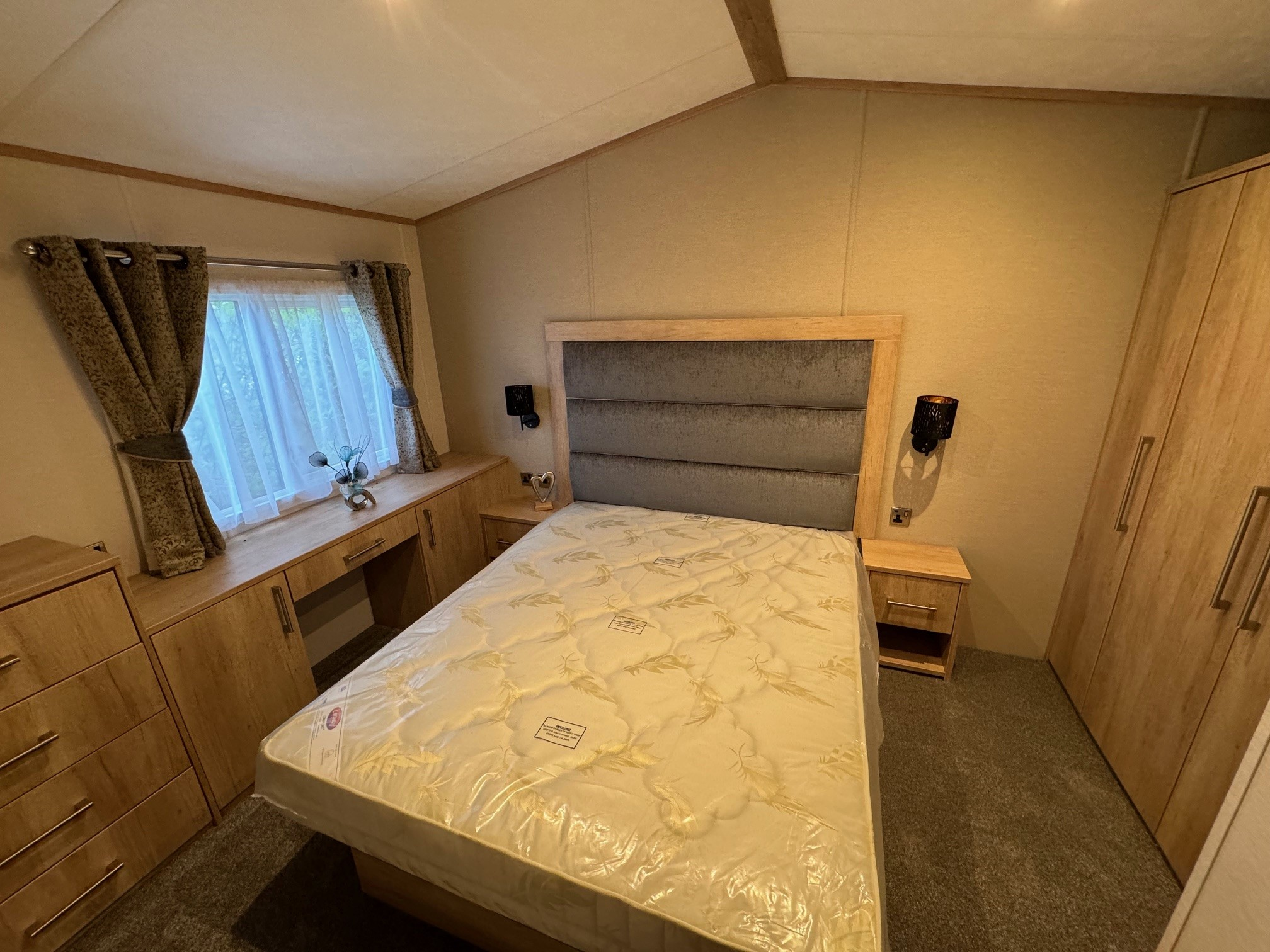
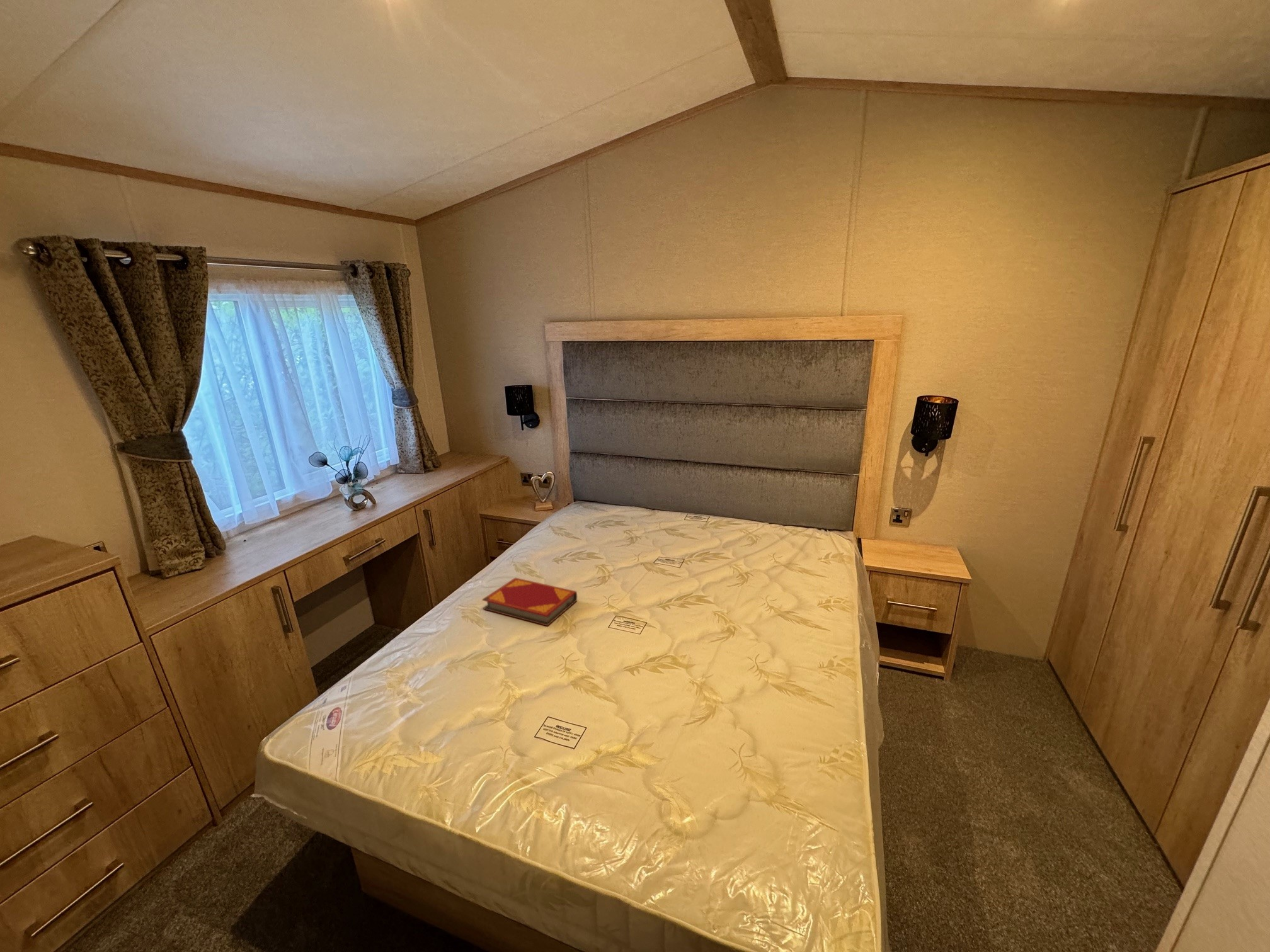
+ hardback book (530, 599)
